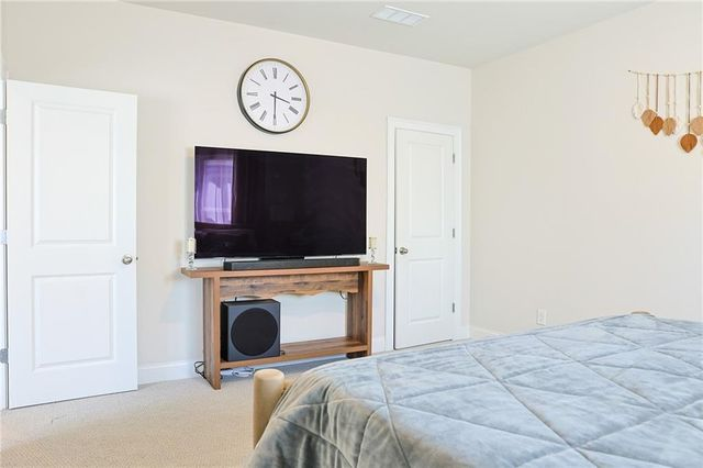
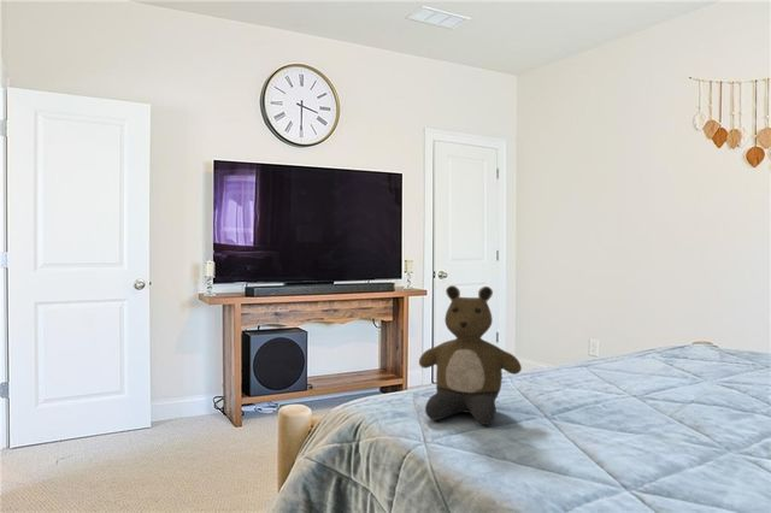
+ bear (465, 349)
